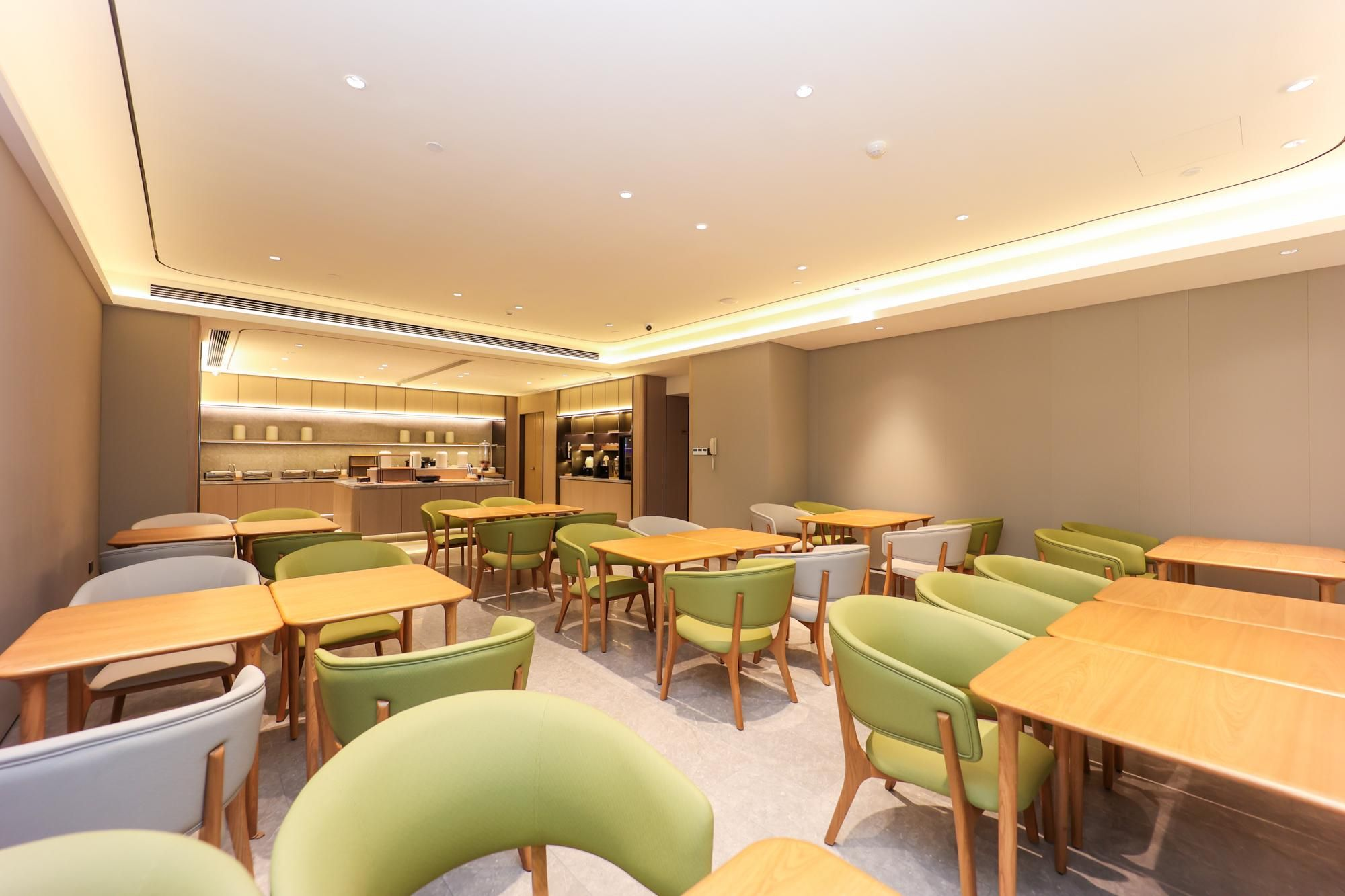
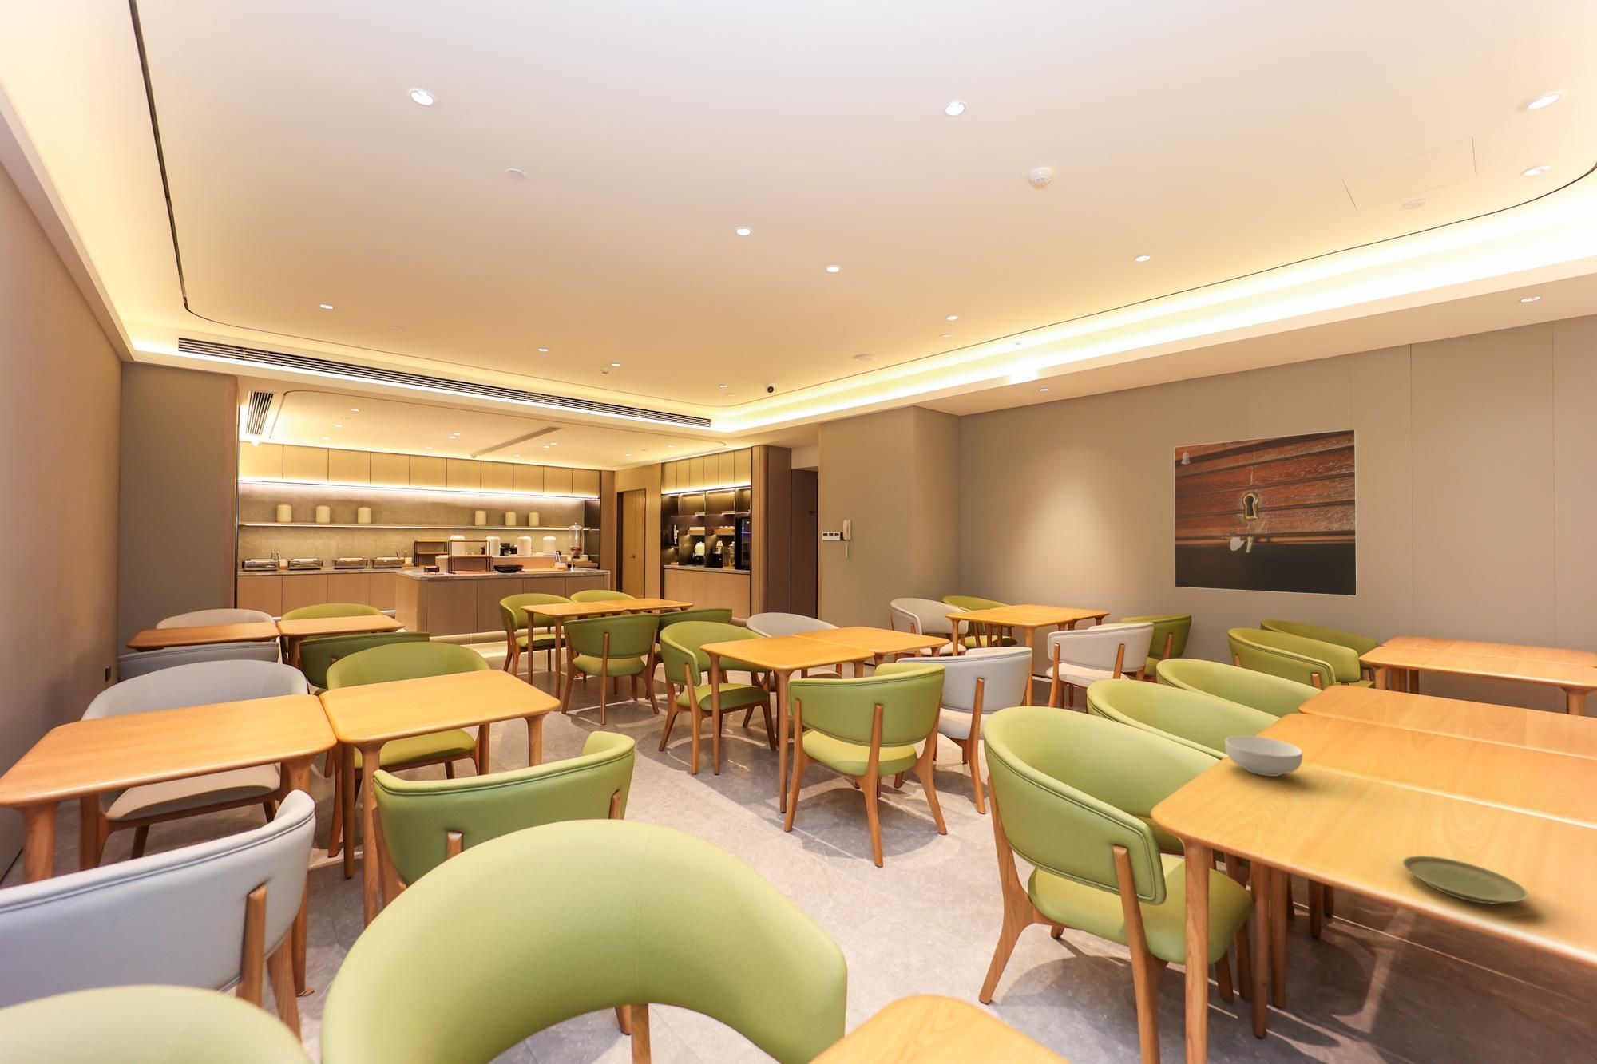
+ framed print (1257, 515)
+ cereal bowl (1262, 758)
+ plate (1462, 882)
